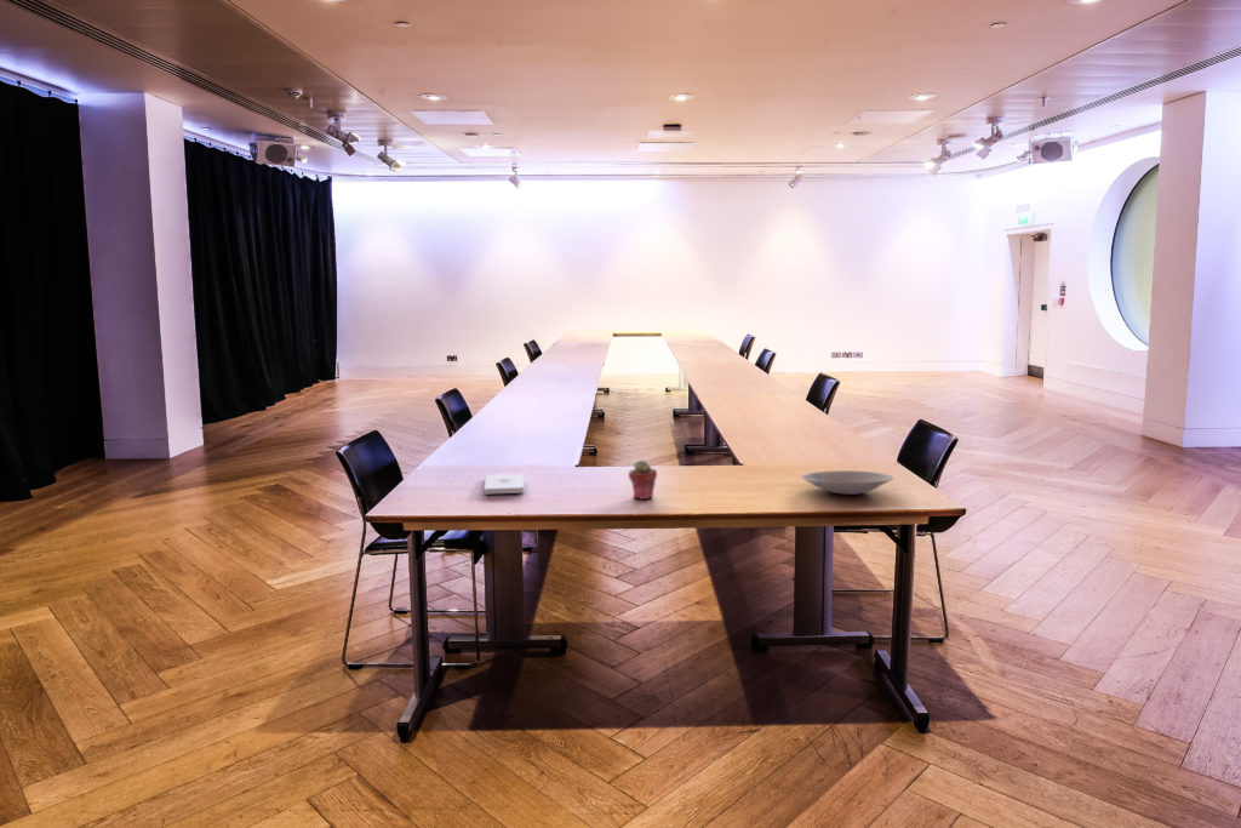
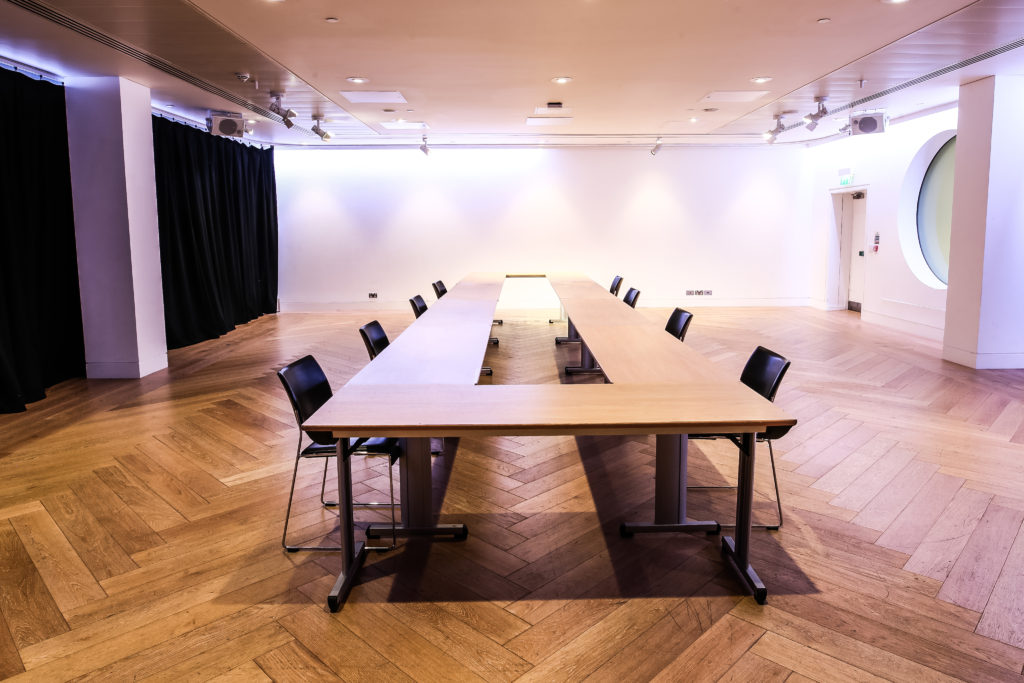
- notepad (504, 482)
- potted succulent (642, 478)
- bowl (846, 482)
